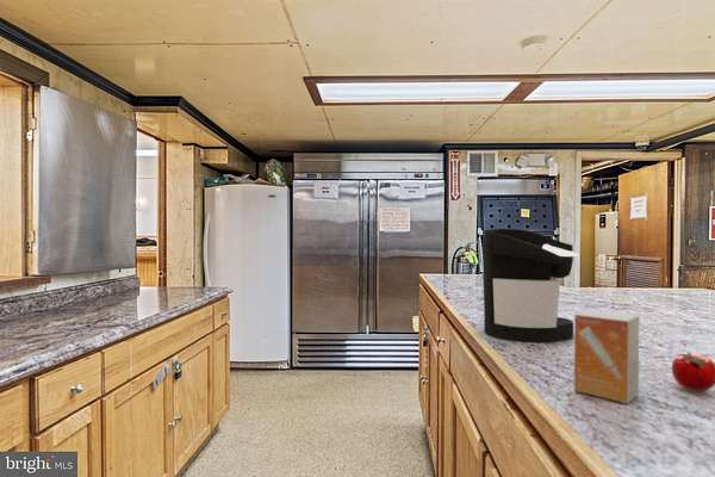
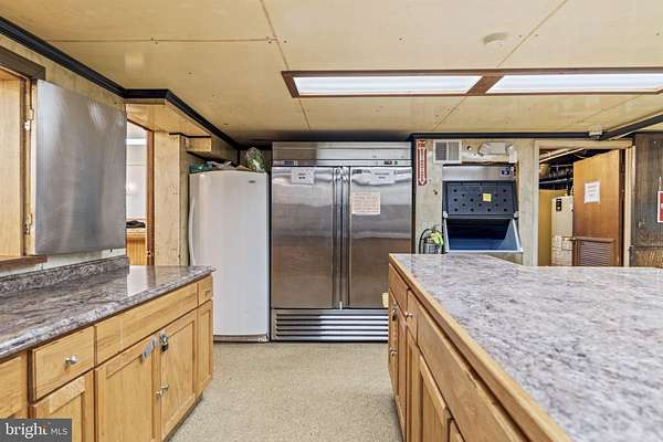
- small box (605, 353)
- coffee maker (529, 280)
- apple (694, 371)
